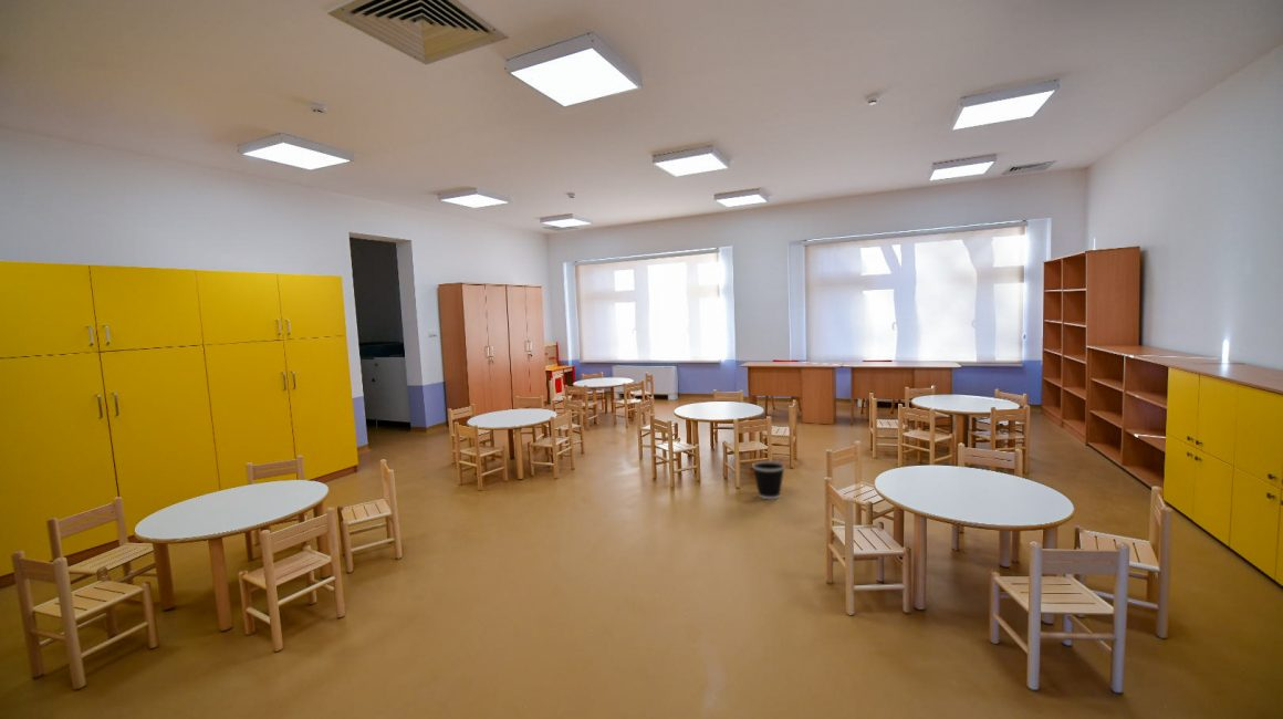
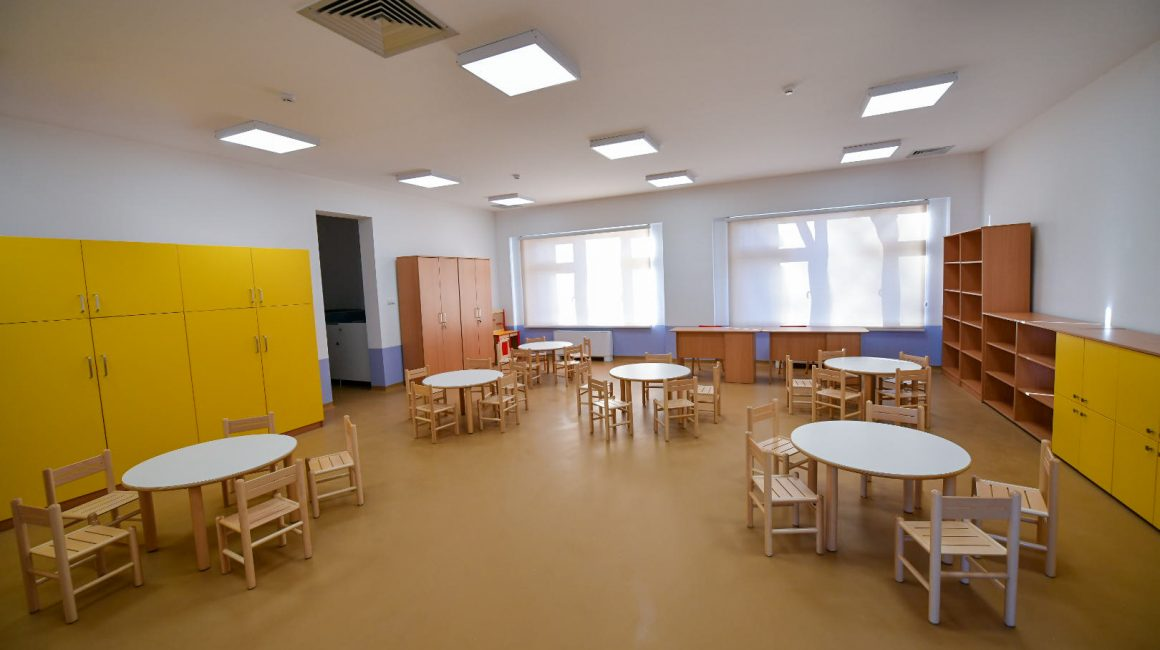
- wastebasket (769, 480)
